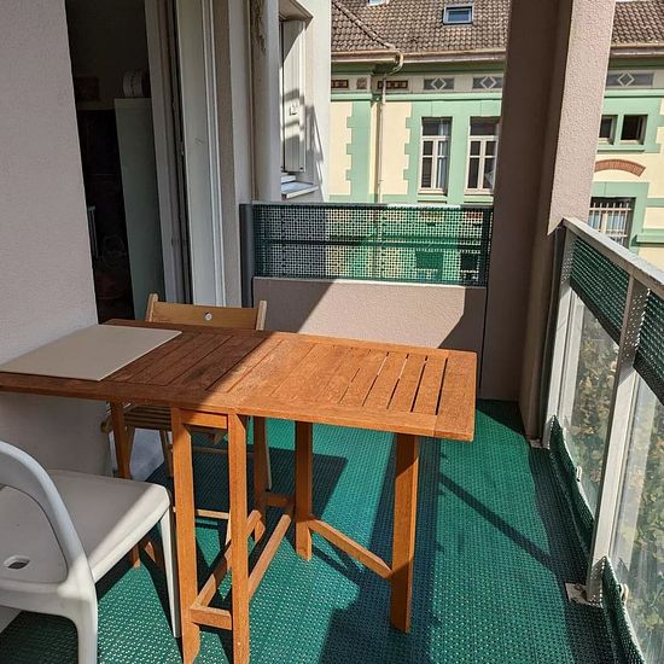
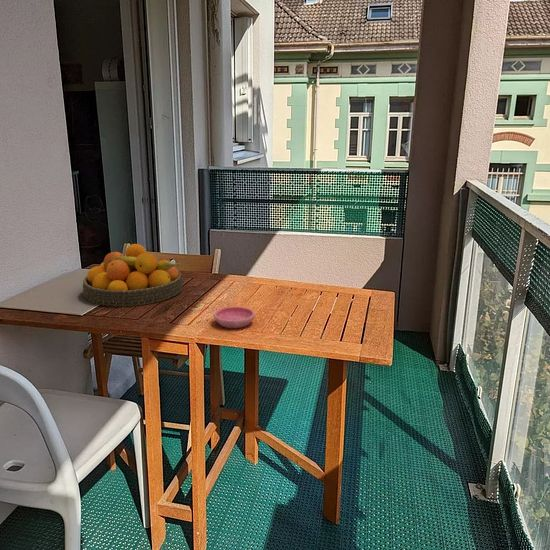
+ fruit bowl (132, 270)
+ saucer (234, 317)
